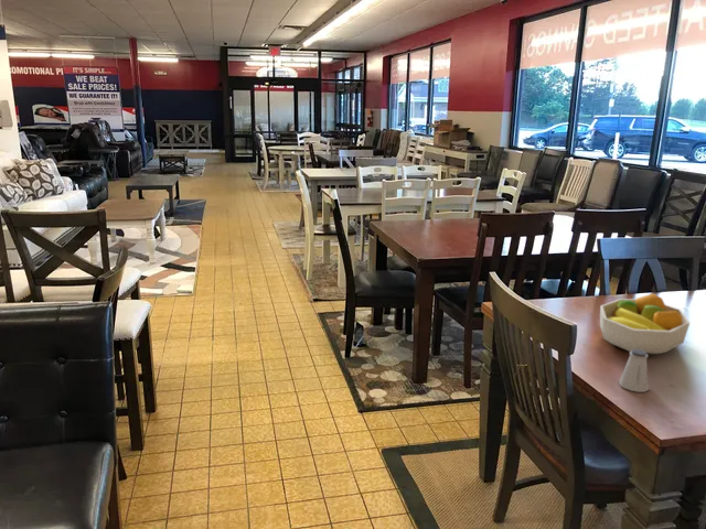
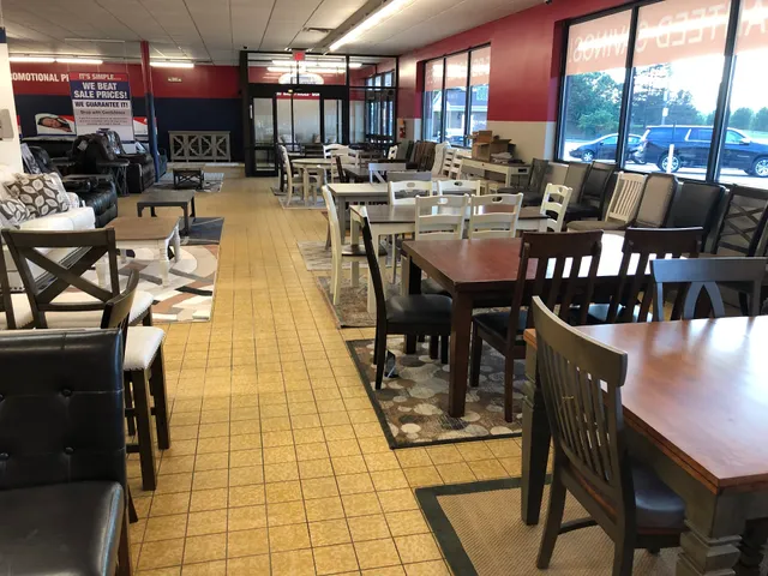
- saltshaker (635, 368)
- fruit bowl (642, 321)
